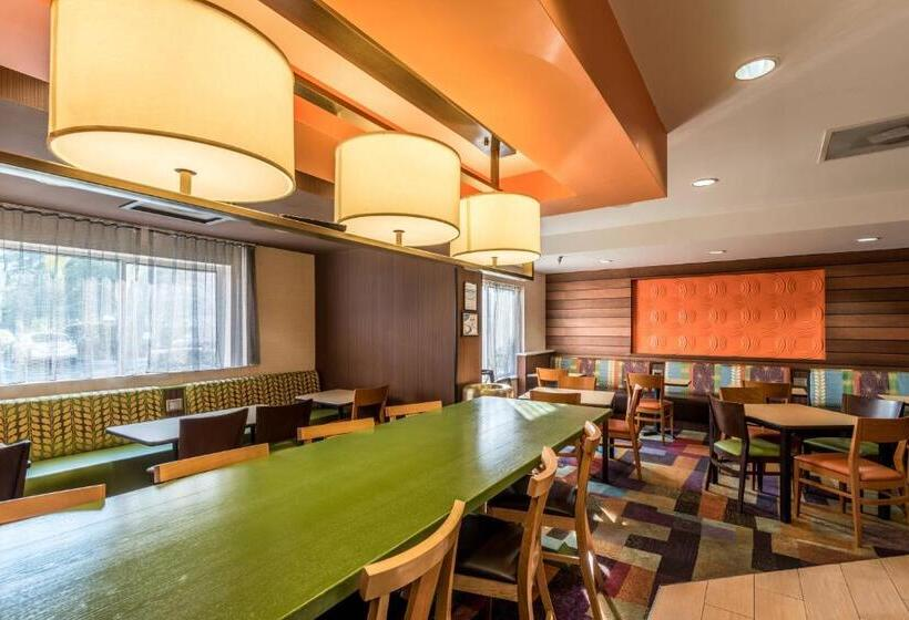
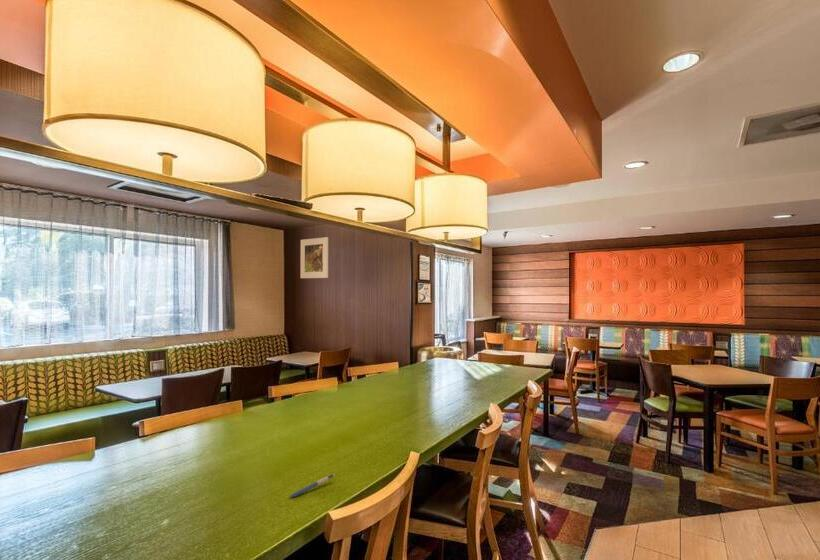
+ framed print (313, 258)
+ pen (312, 485)
